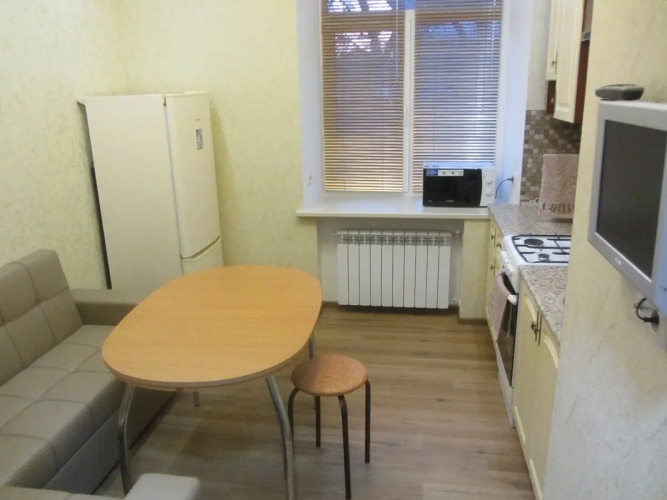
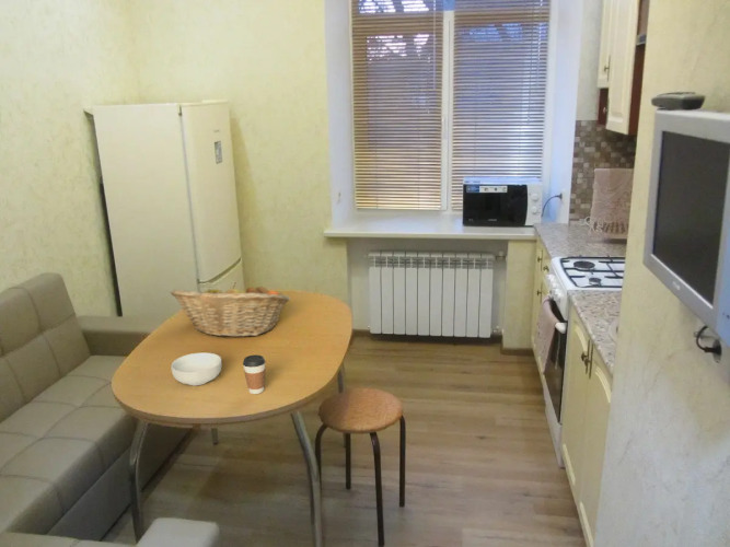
+ coffee cup (255, 374)
+ fruit basket (231, 303)
+ cereal bowl (197, 371)
